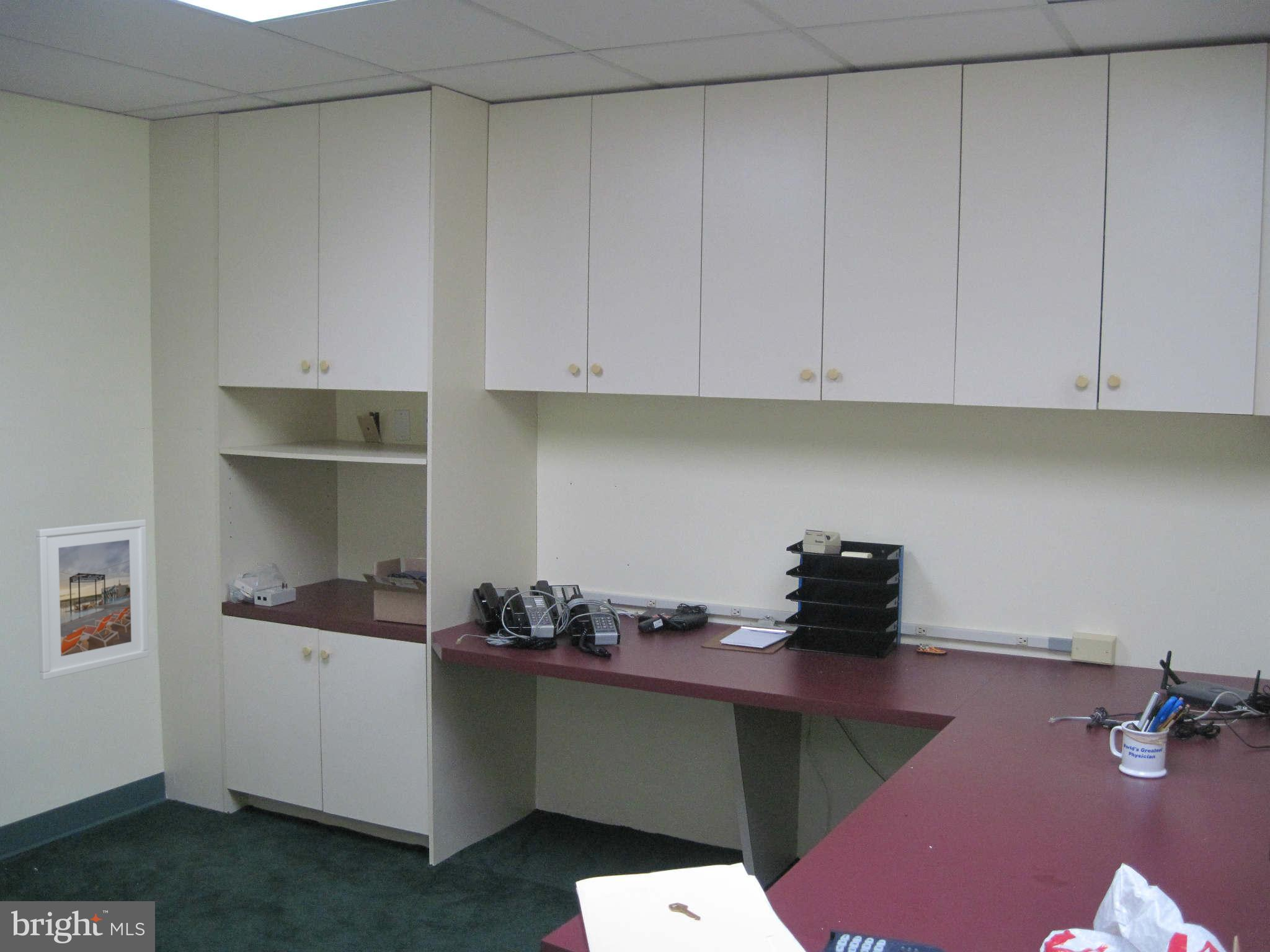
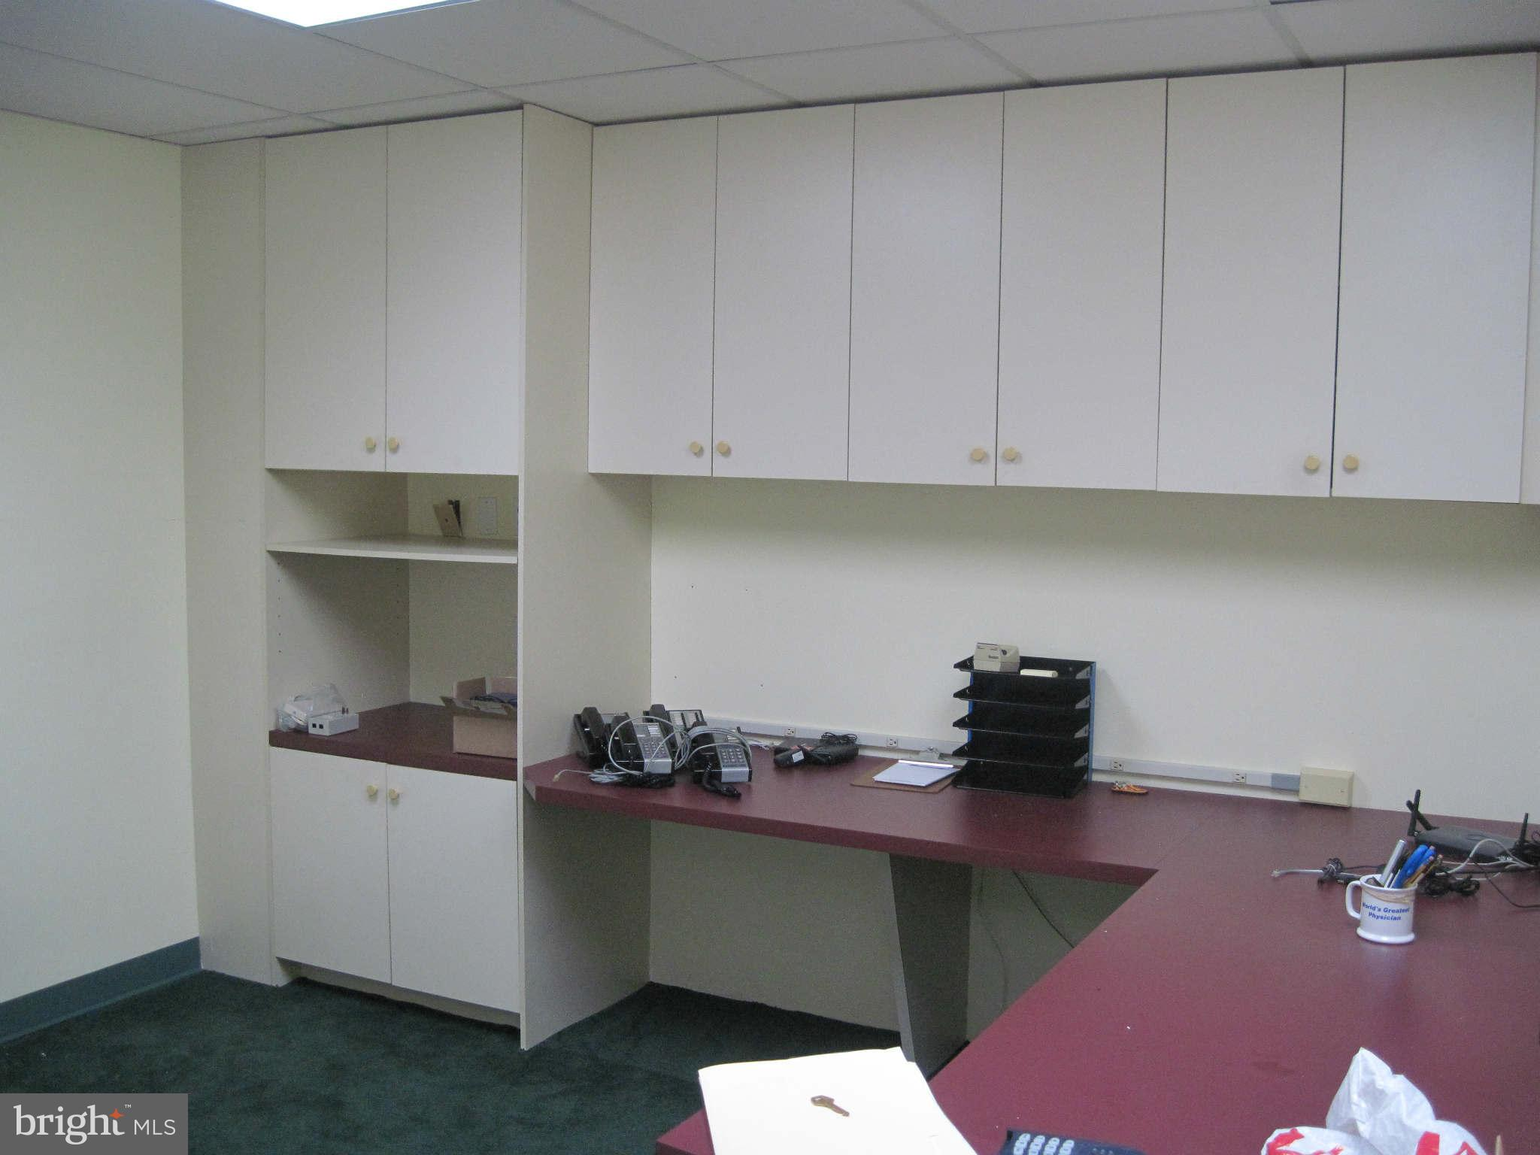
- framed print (95, 596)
